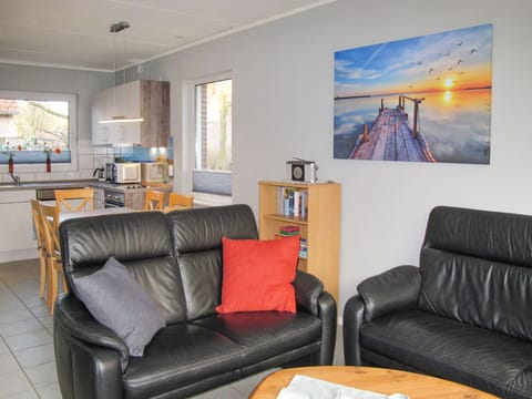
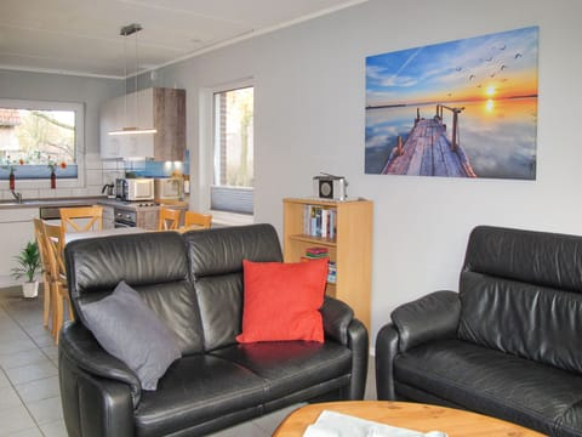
+ indoor plant (30, 268)
